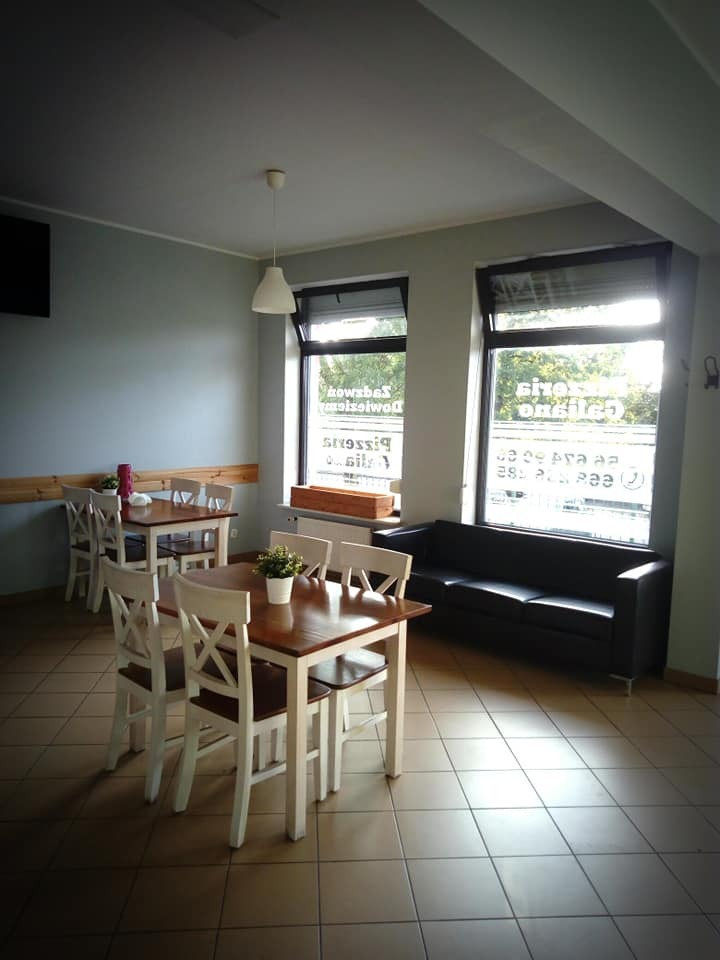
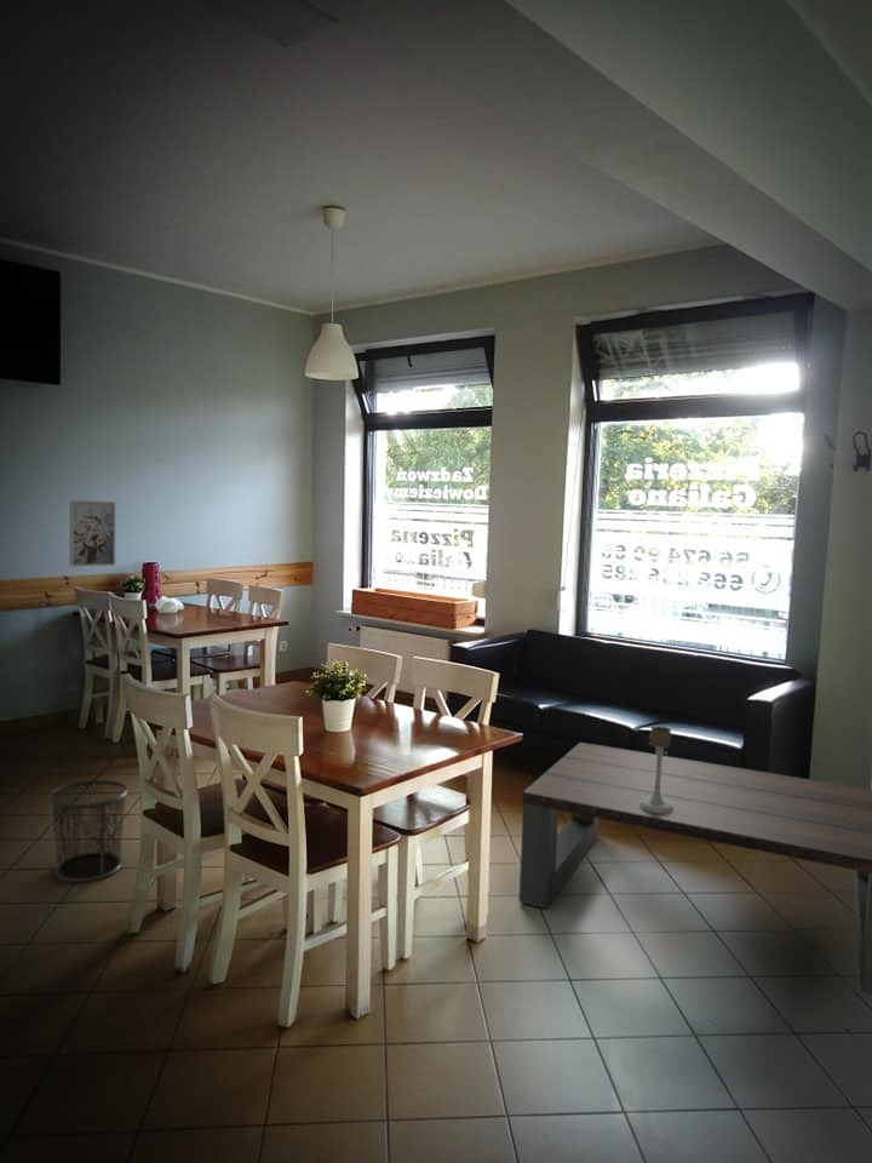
+ wall art (92, 533)
+ candle holder (658, 767)
+ coffee table (708, 840)
+ waste bin (88, 830)
